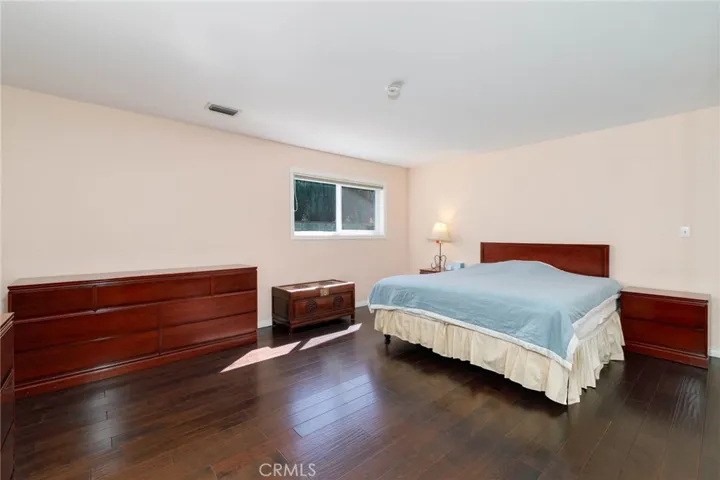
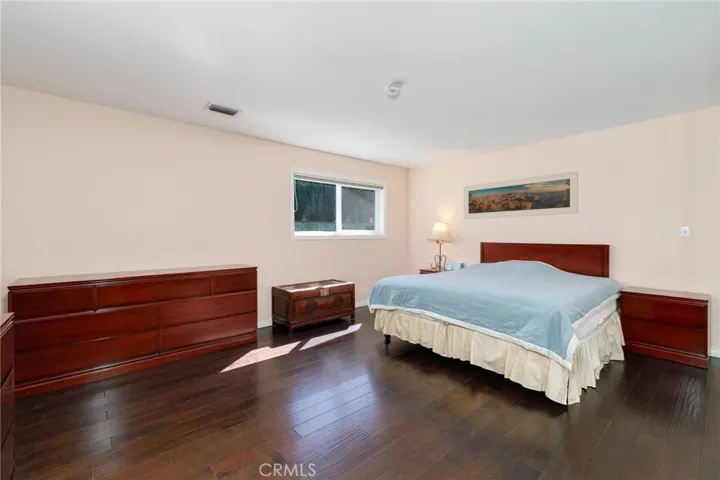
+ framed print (513, 198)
